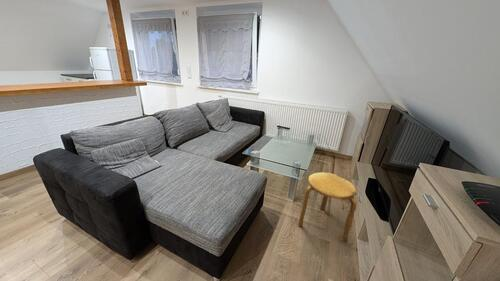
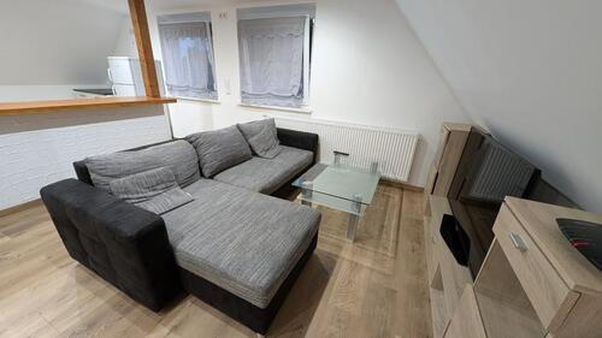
- stool (326, 202)
